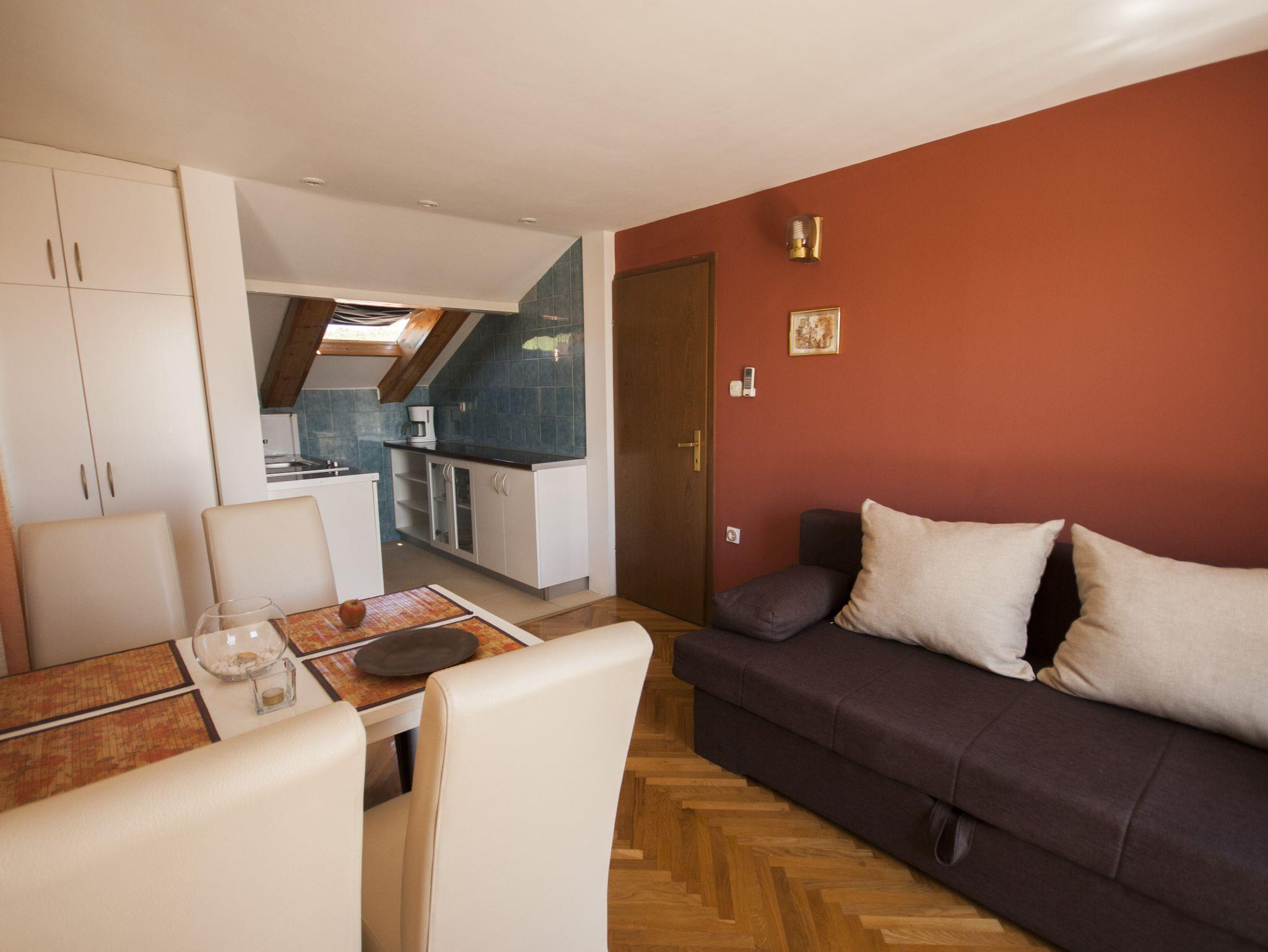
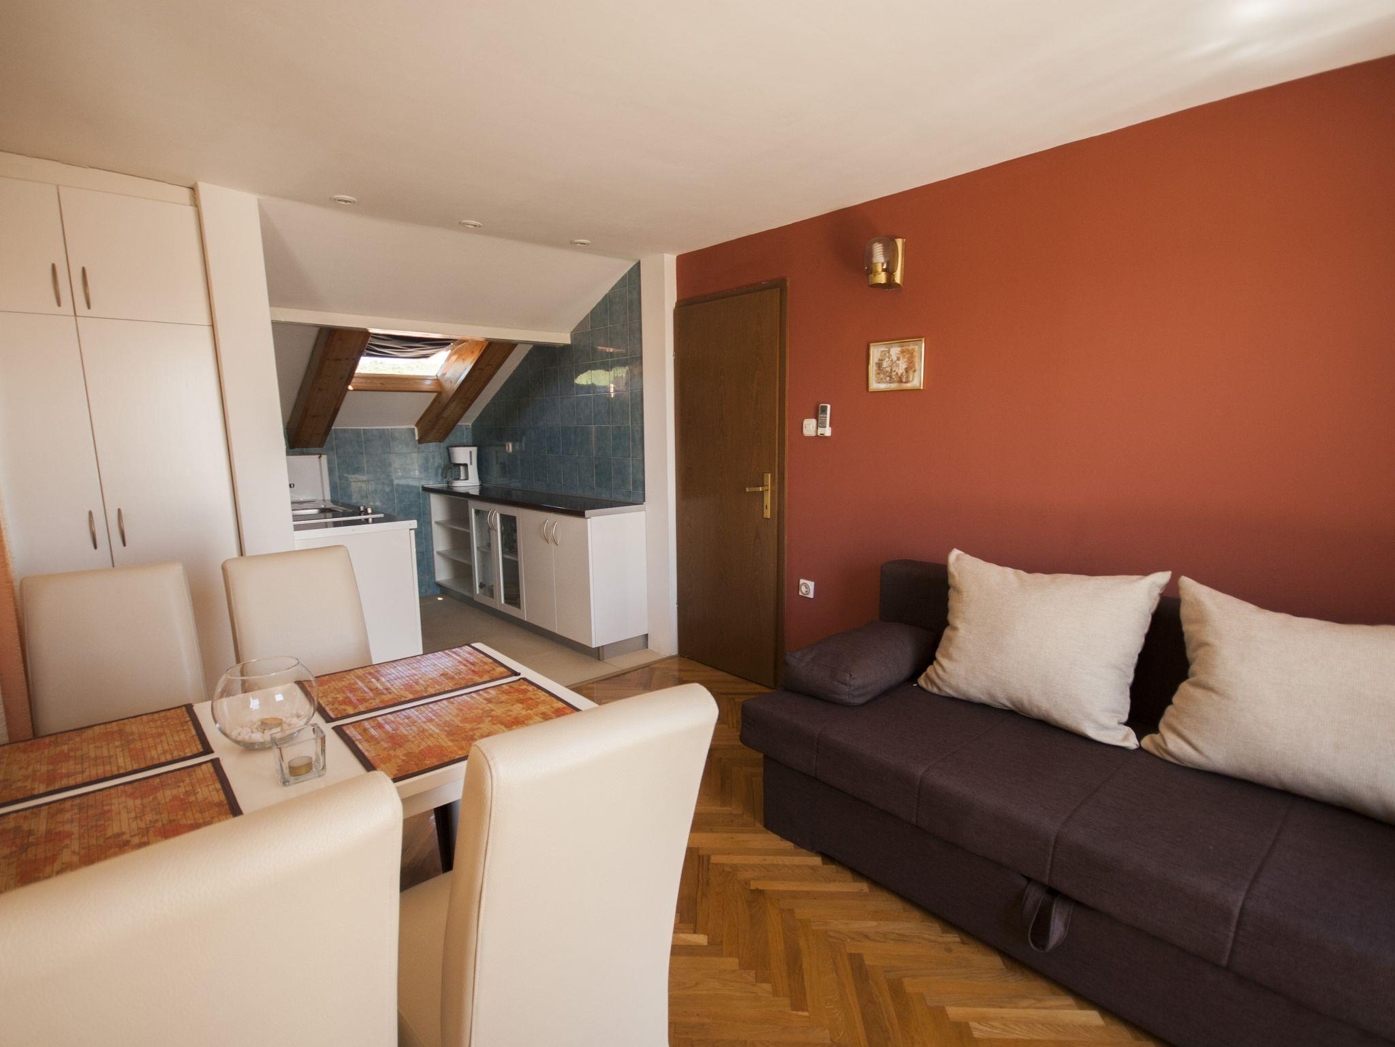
- fruit (352, 612)
- plate (418, 654)
